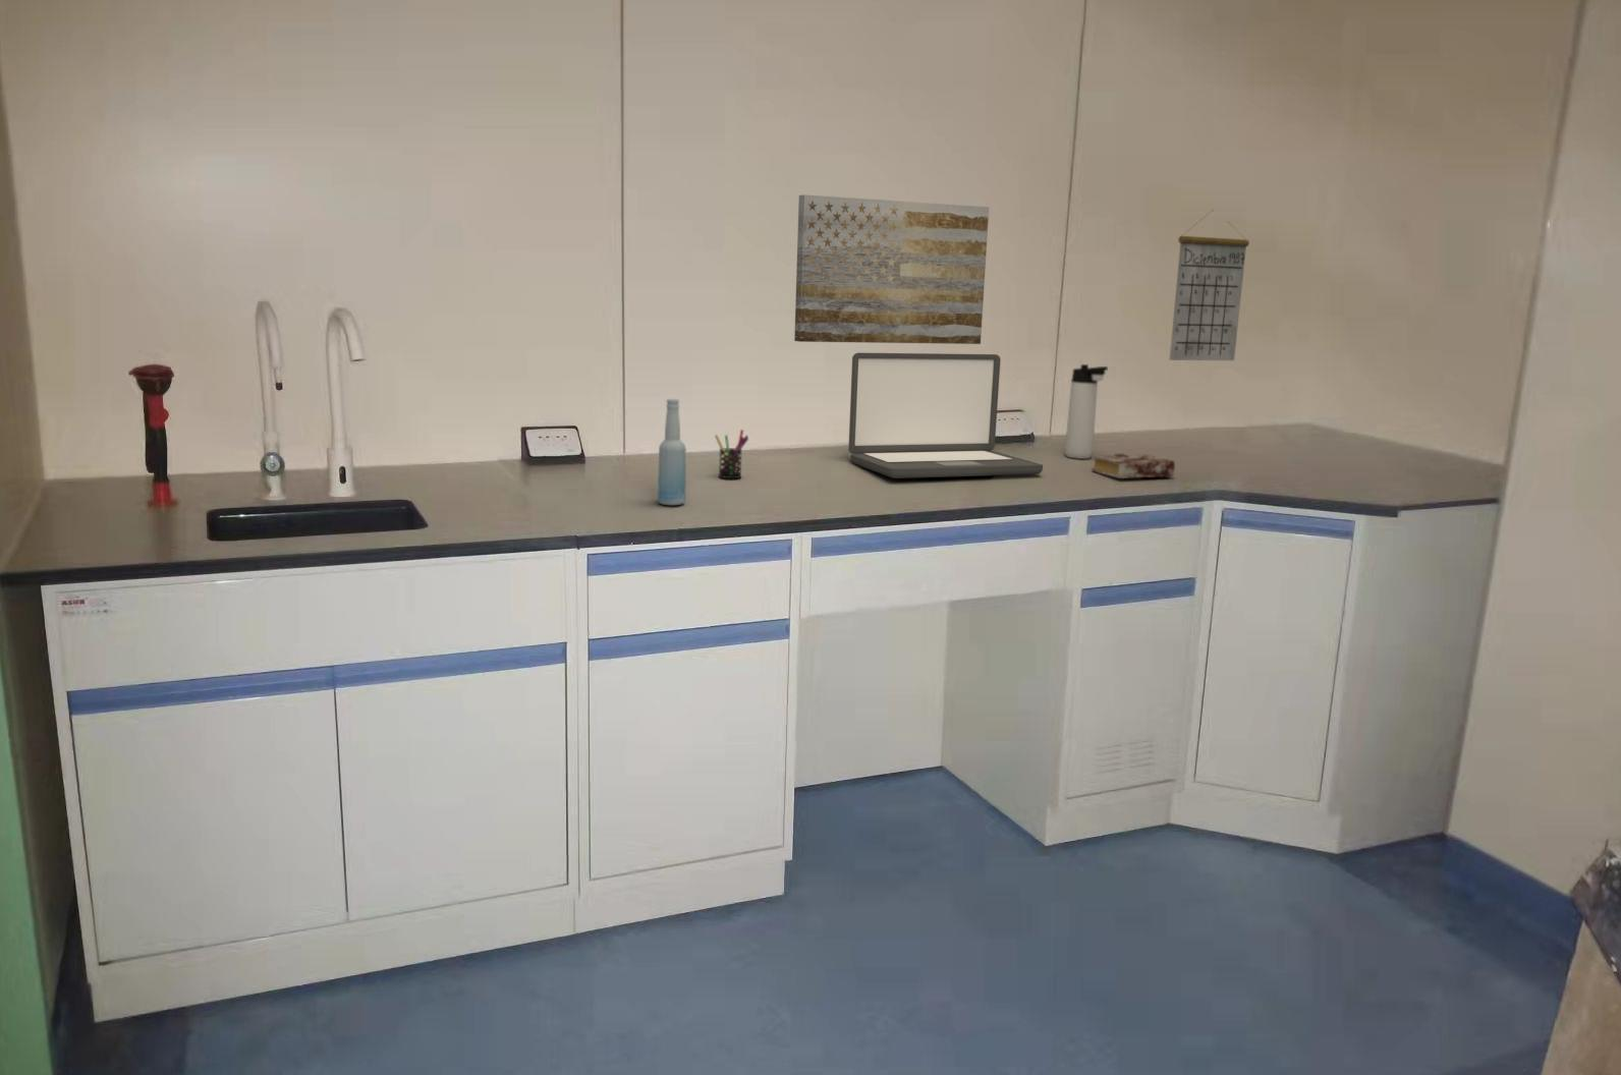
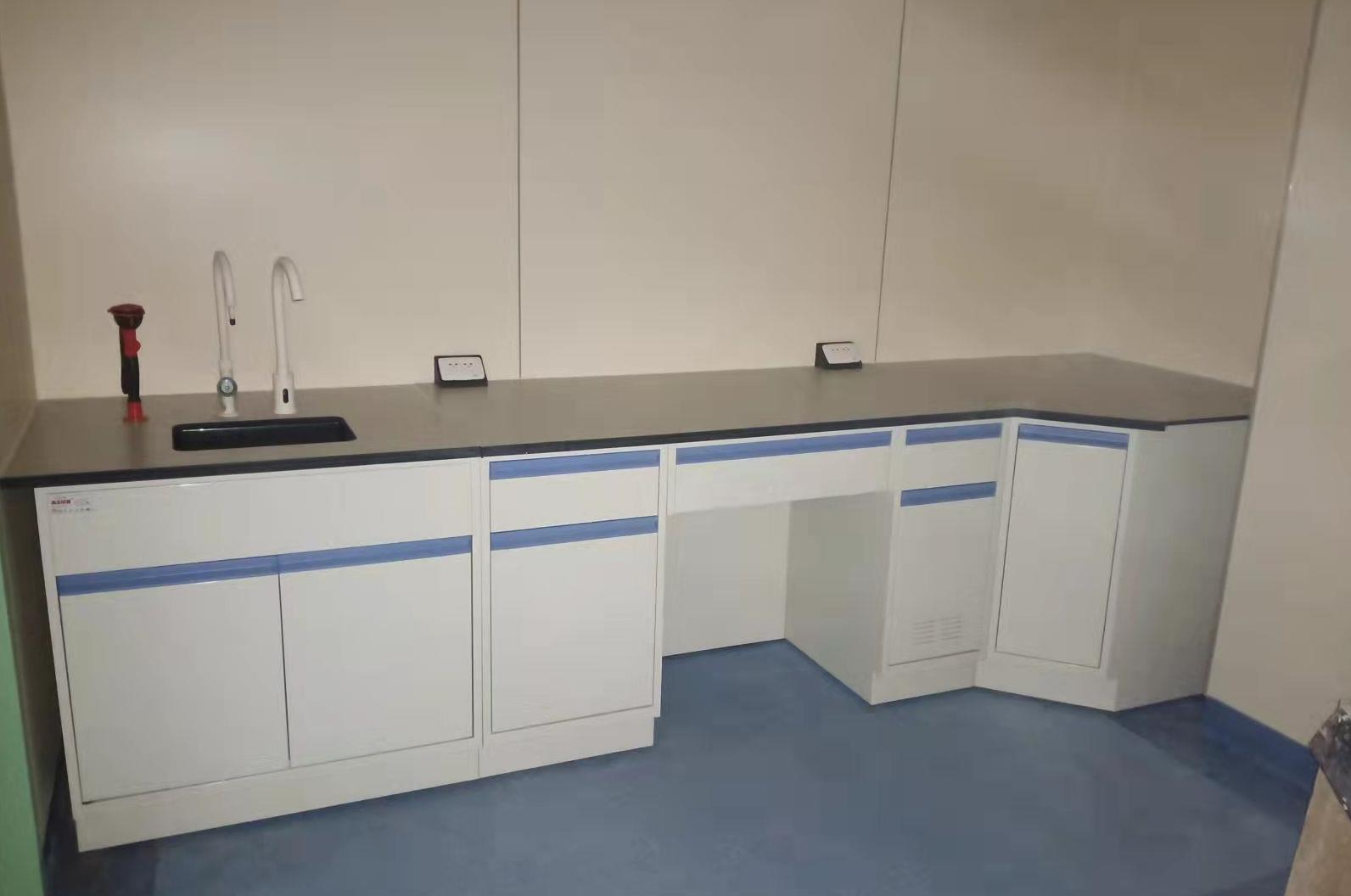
- bottle (672, 451)
- laptop (947, 413)
- book (1133, 466)
- thermos bottle (1086, 412)
- calendar (1209, 286)
- pen holder (730, 454)
- wall art (893, 272)
